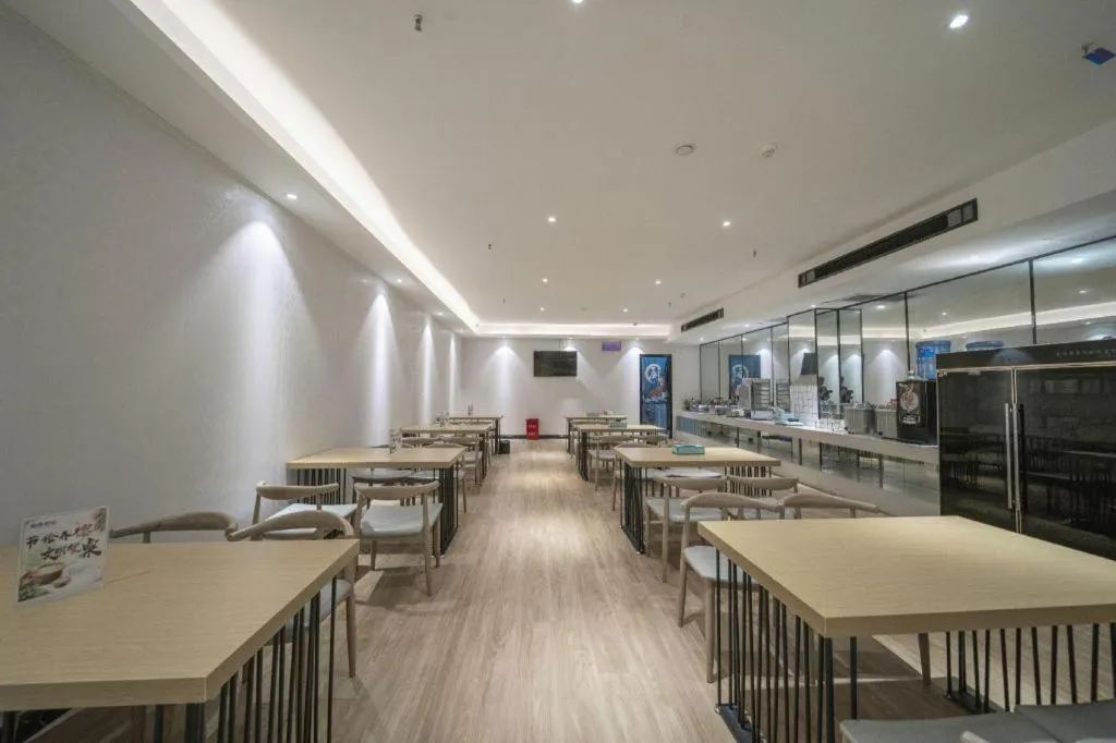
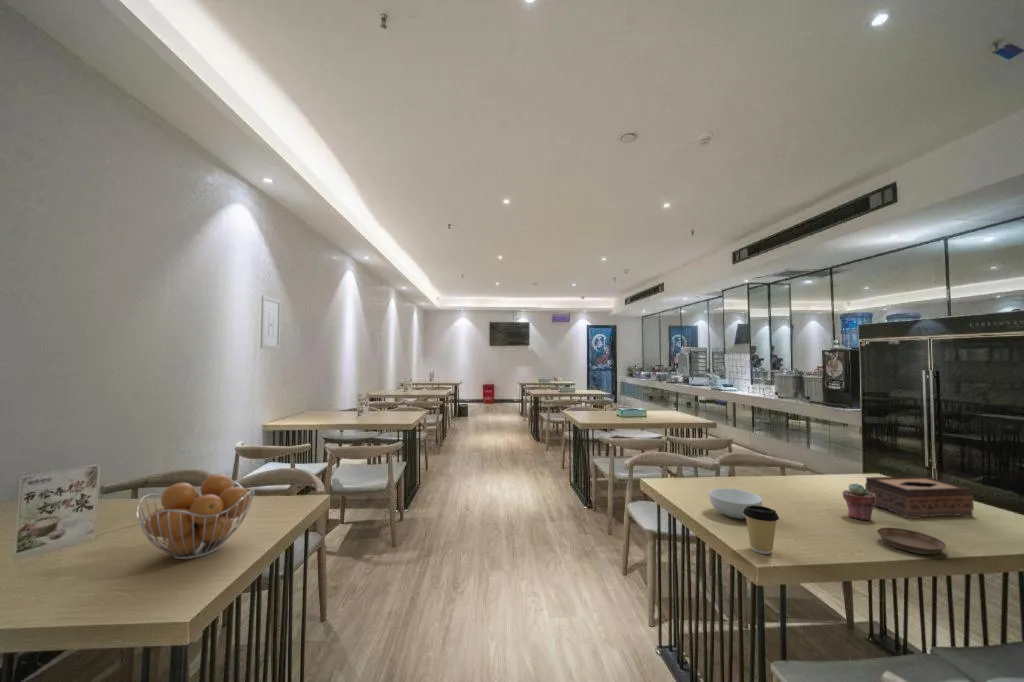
+ coffee cup (760, 528)
+ fruit basket (198, 514)
+ wall art (271, 323)
+ potted succulent (858, 500)
+ tissue box (916, 496)
+ cereal bowl (735, 504)
+ saucer (910, 541)
